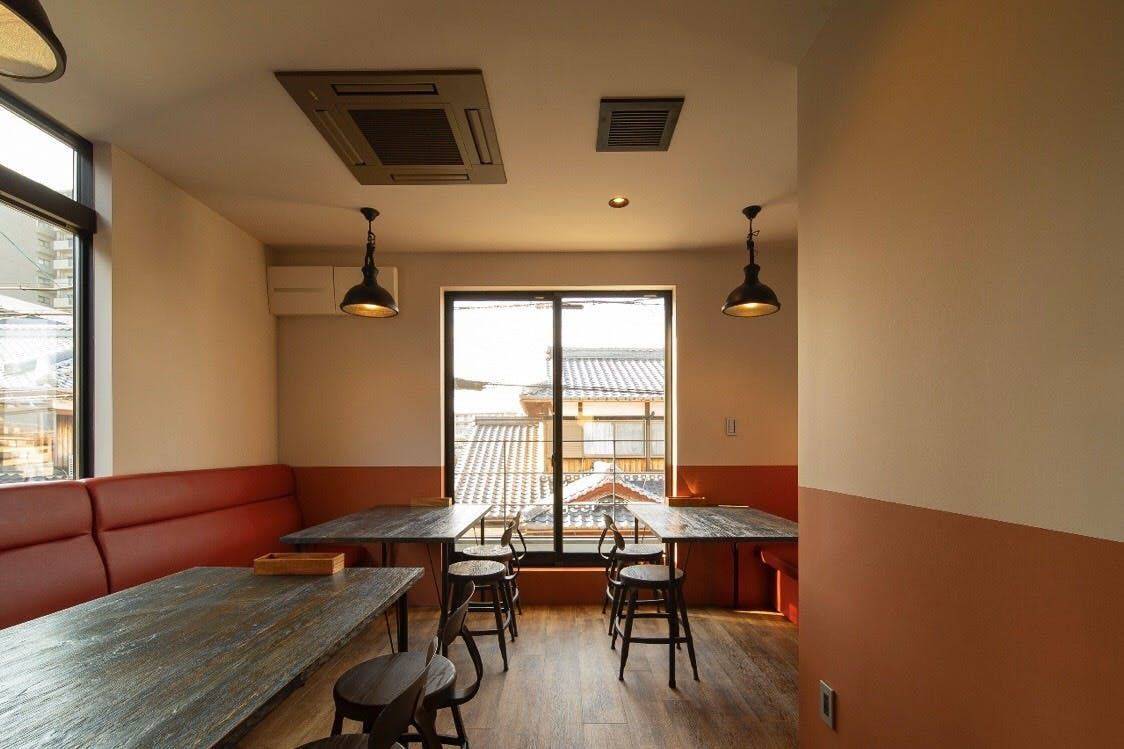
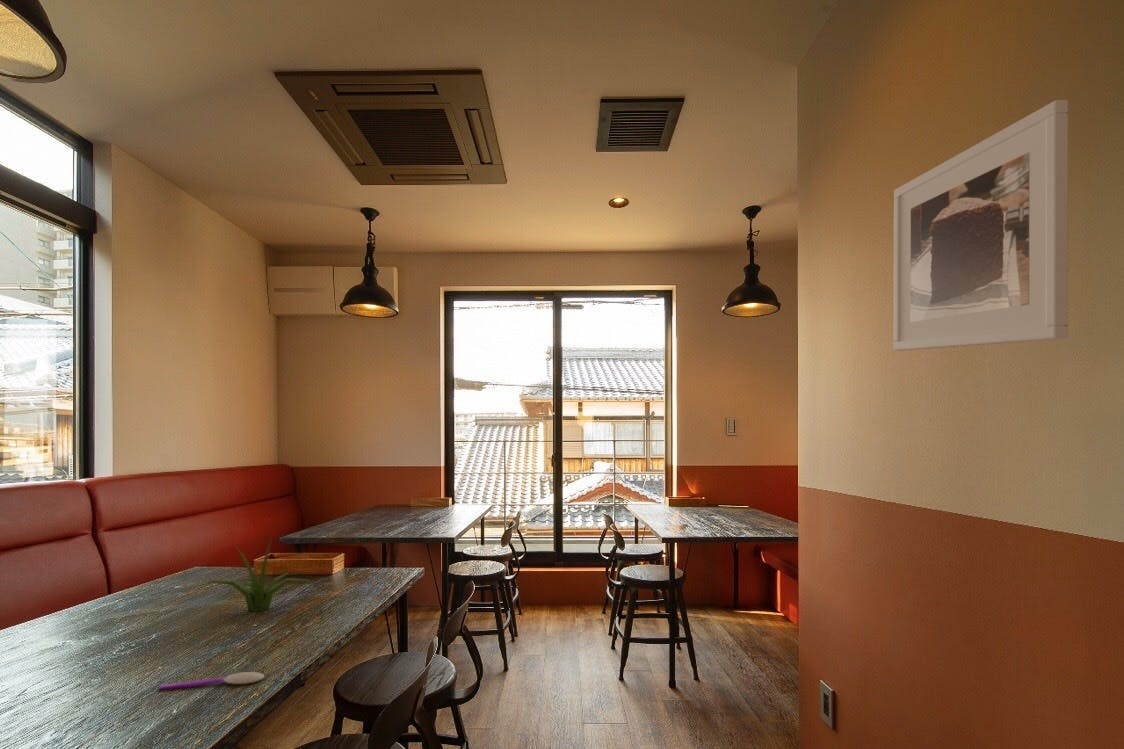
+ plant (261, 569)
+ spoon (212, 680)
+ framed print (963, 249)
